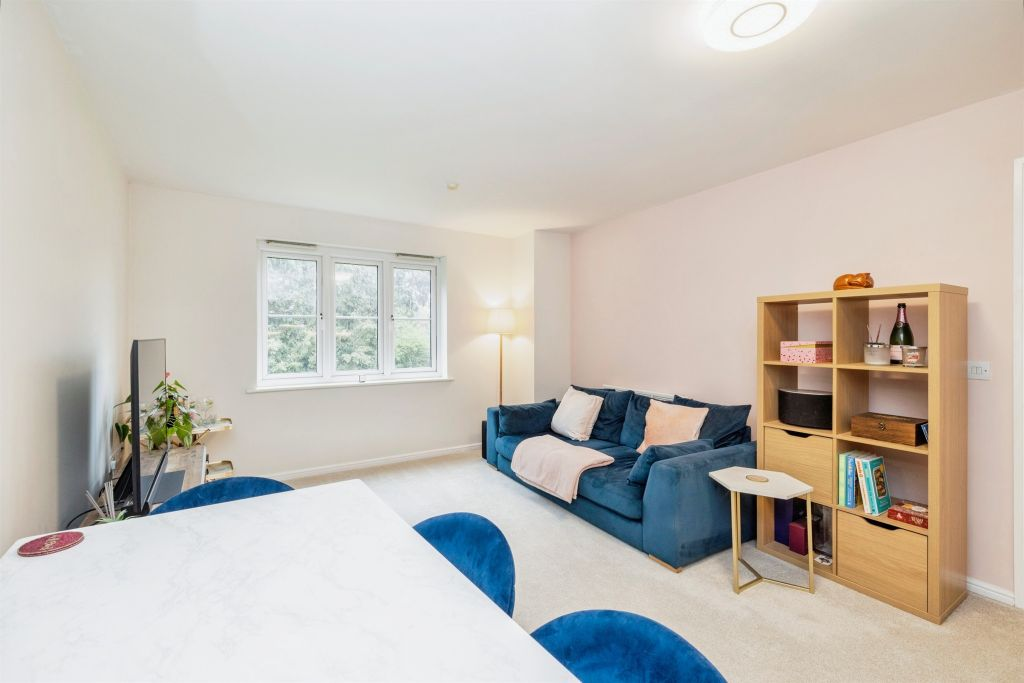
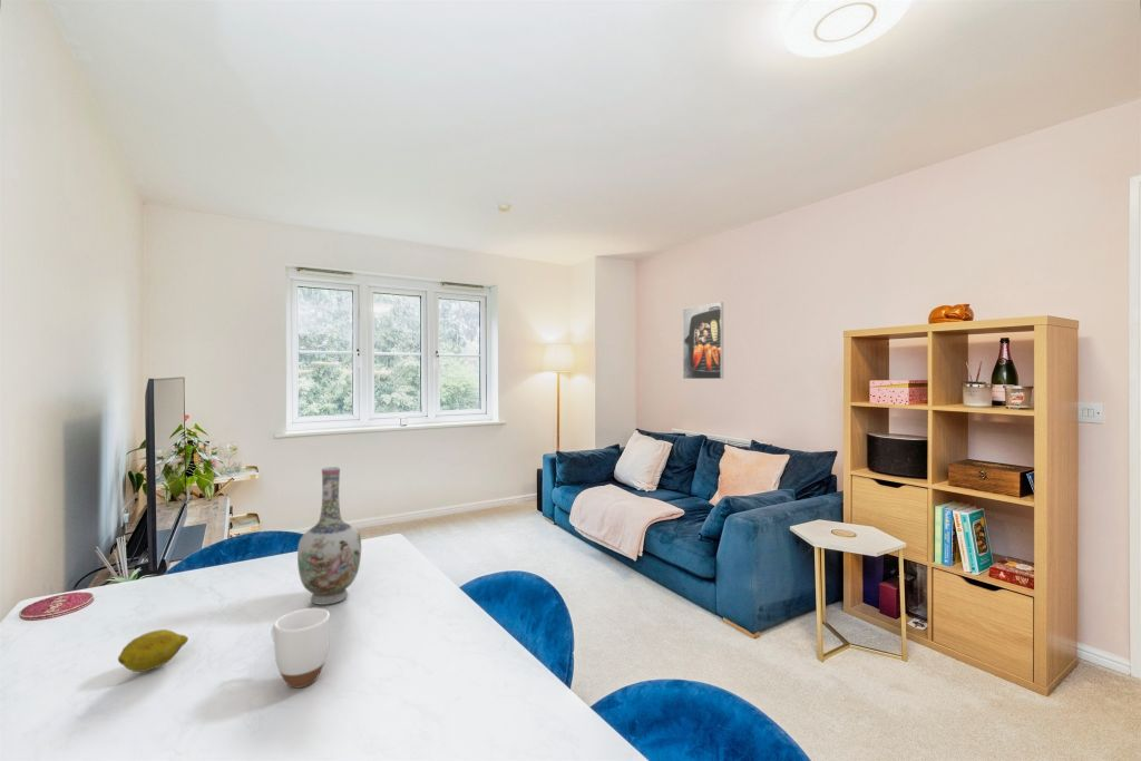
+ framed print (702, 342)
+ vase (330, 533)
+ mug (295, 646)
+ fruit (154, 648)
